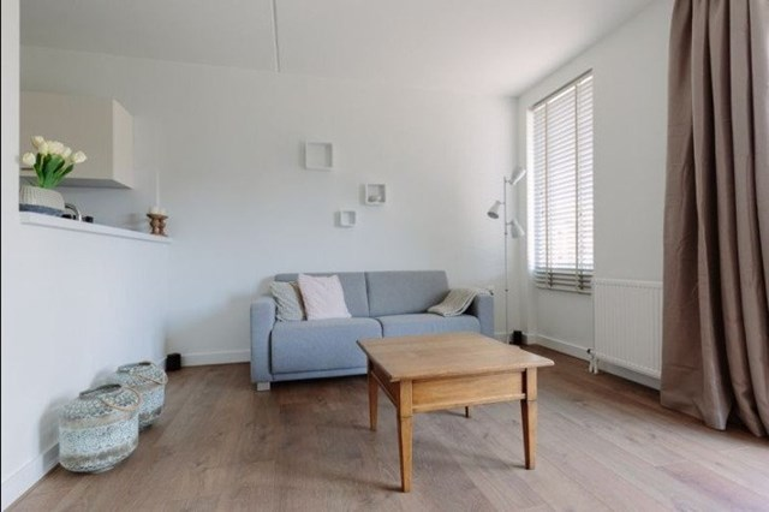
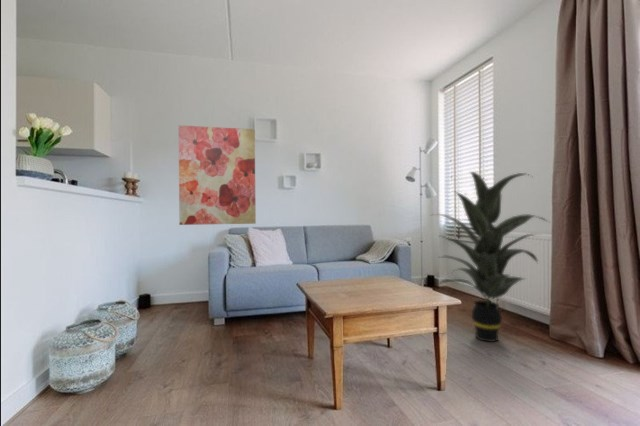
+ wall art (218, 175)
+ indoor plant (485, 252)
